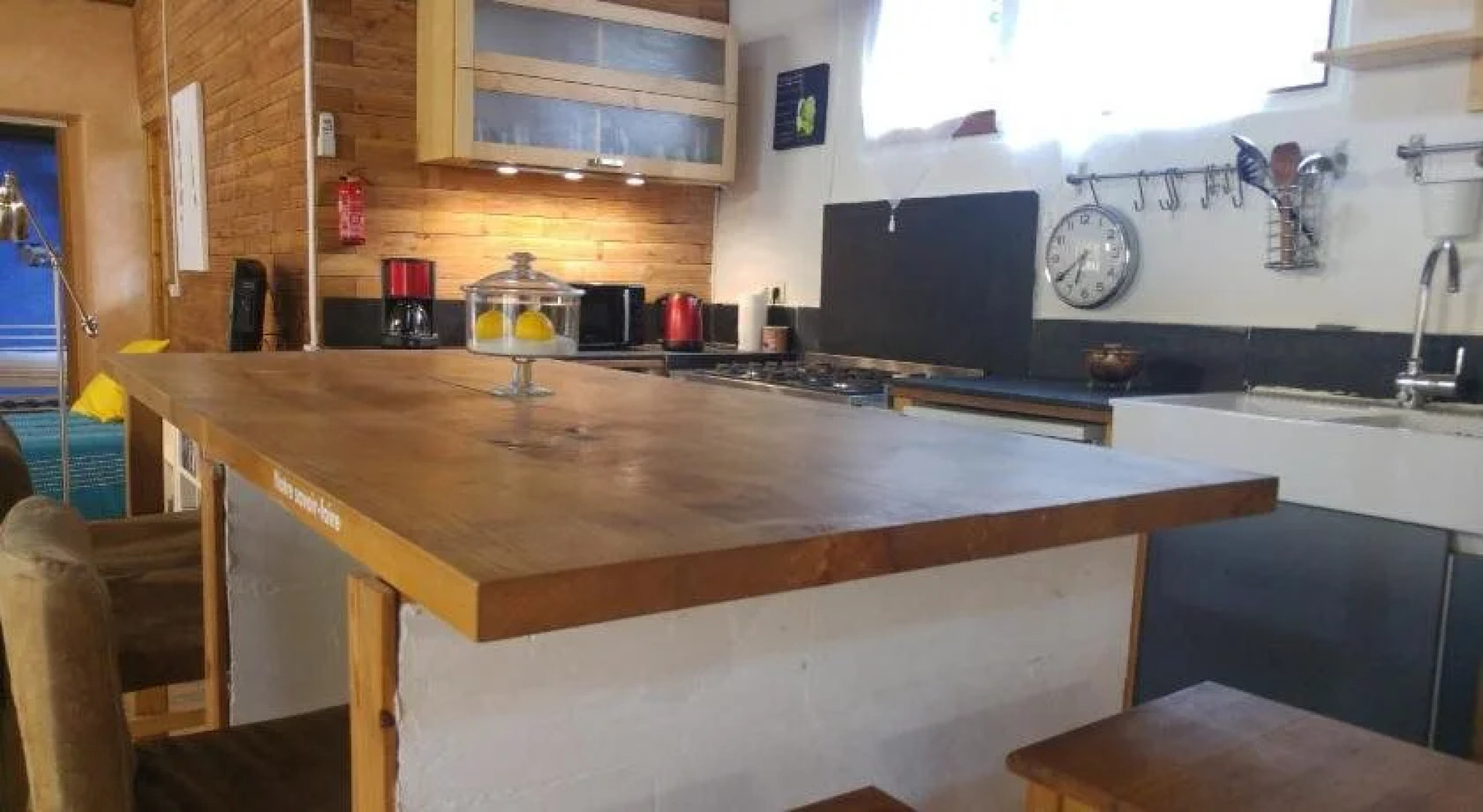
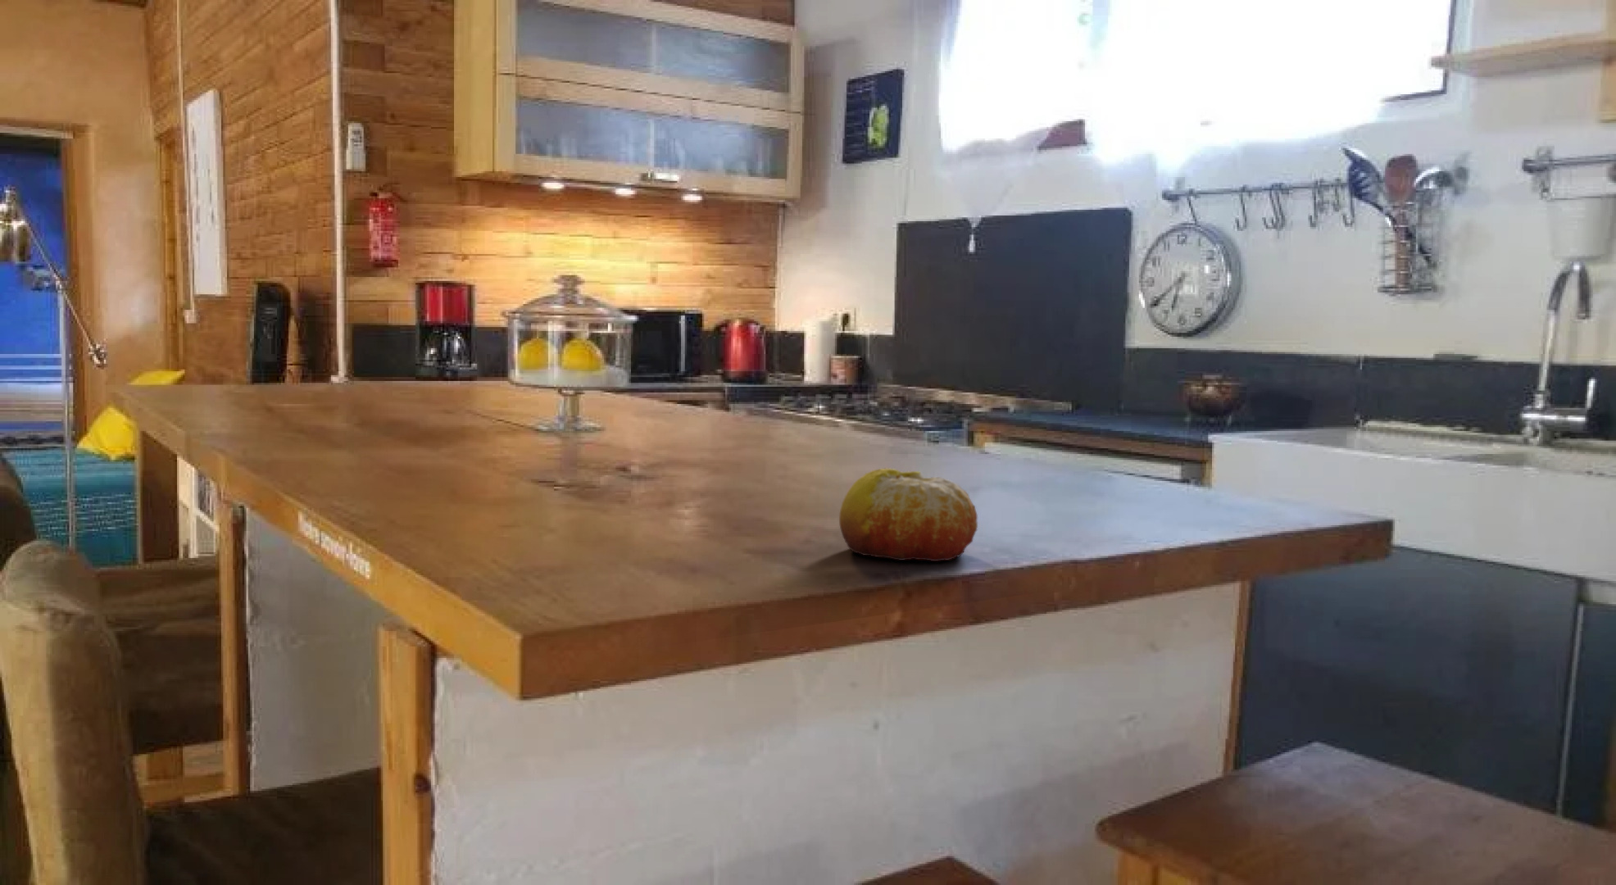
+ fruit (911, 510)
